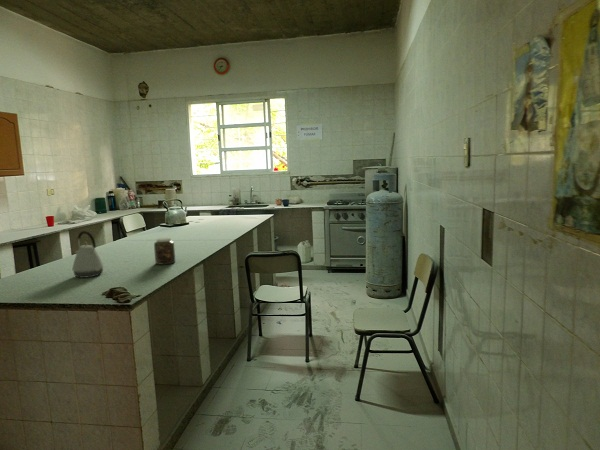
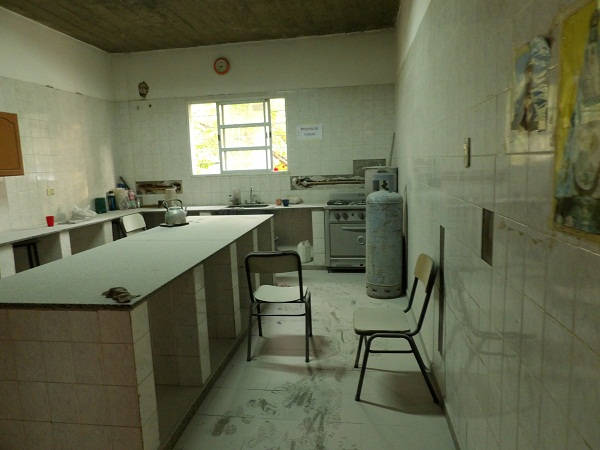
- jar (164, 250)
- kettle (86, 253)
